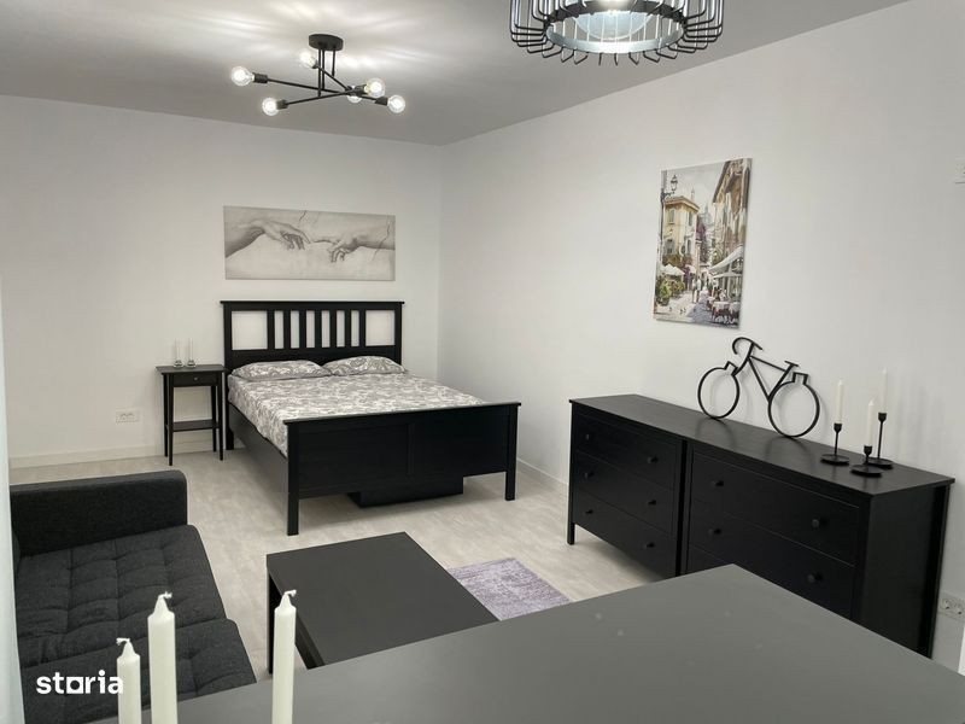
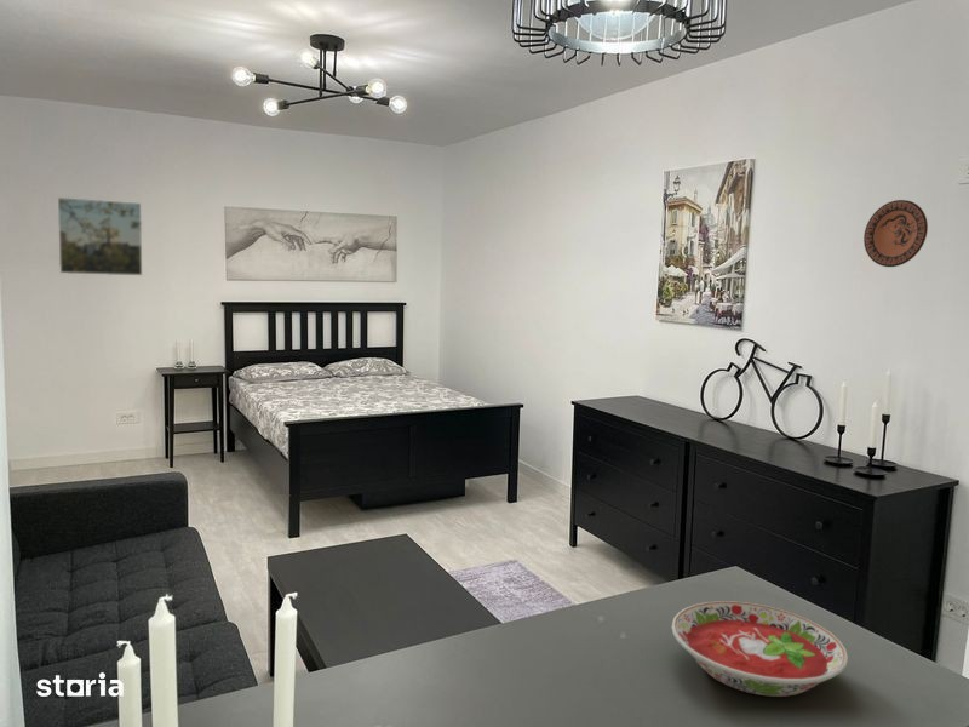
+ decorative plate (895, 233)
+ bowl (755, 652)
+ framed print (101, 237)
